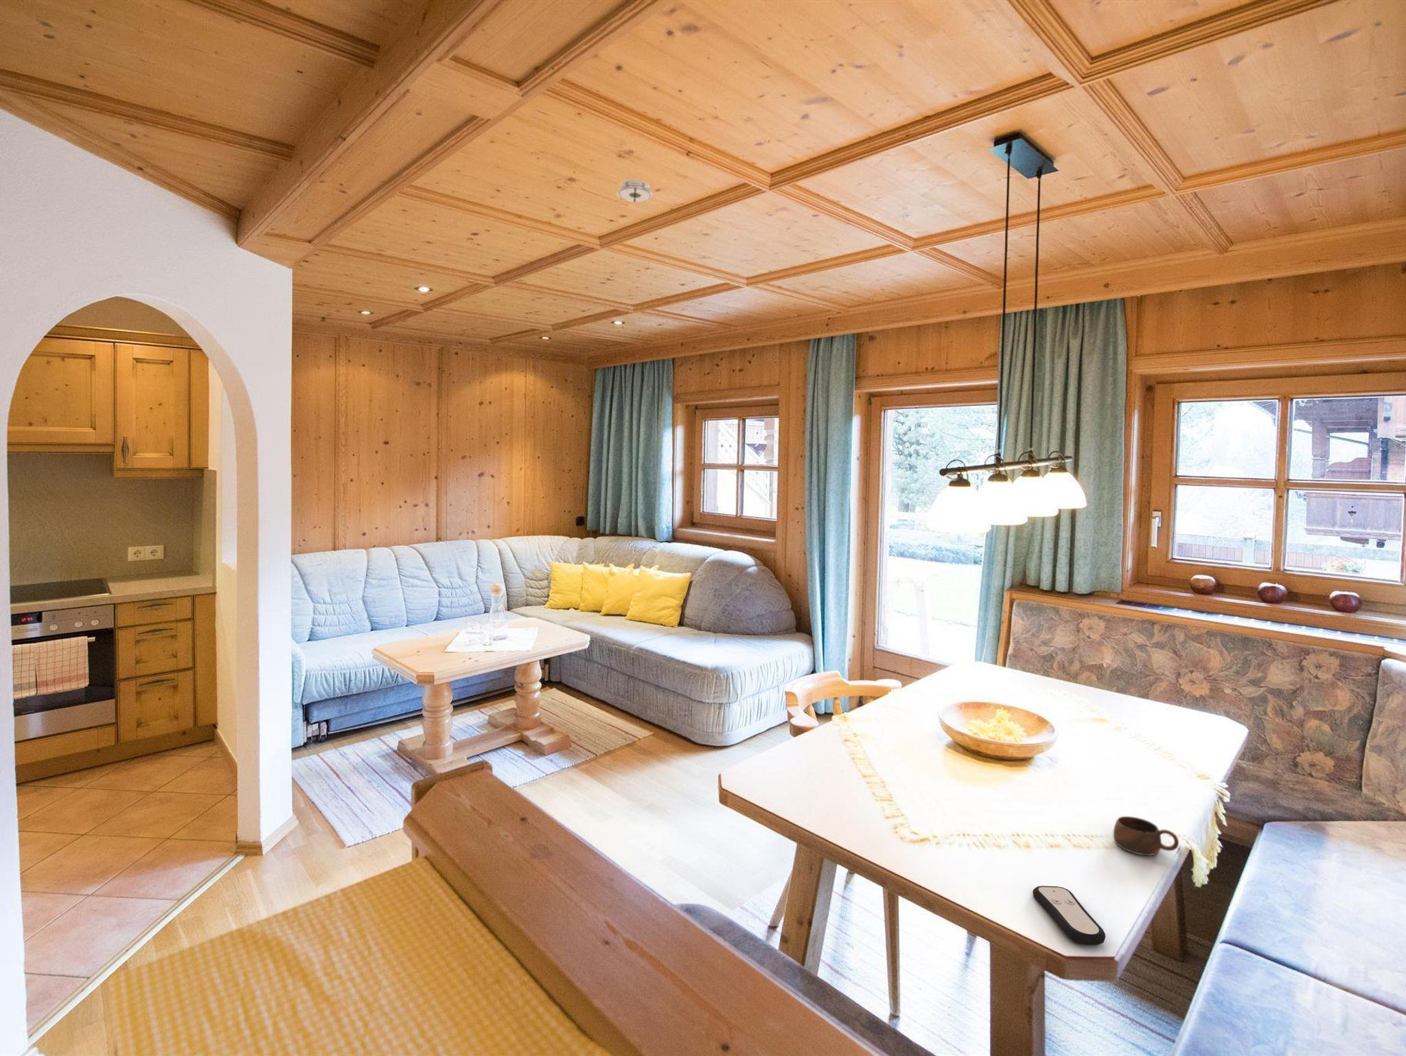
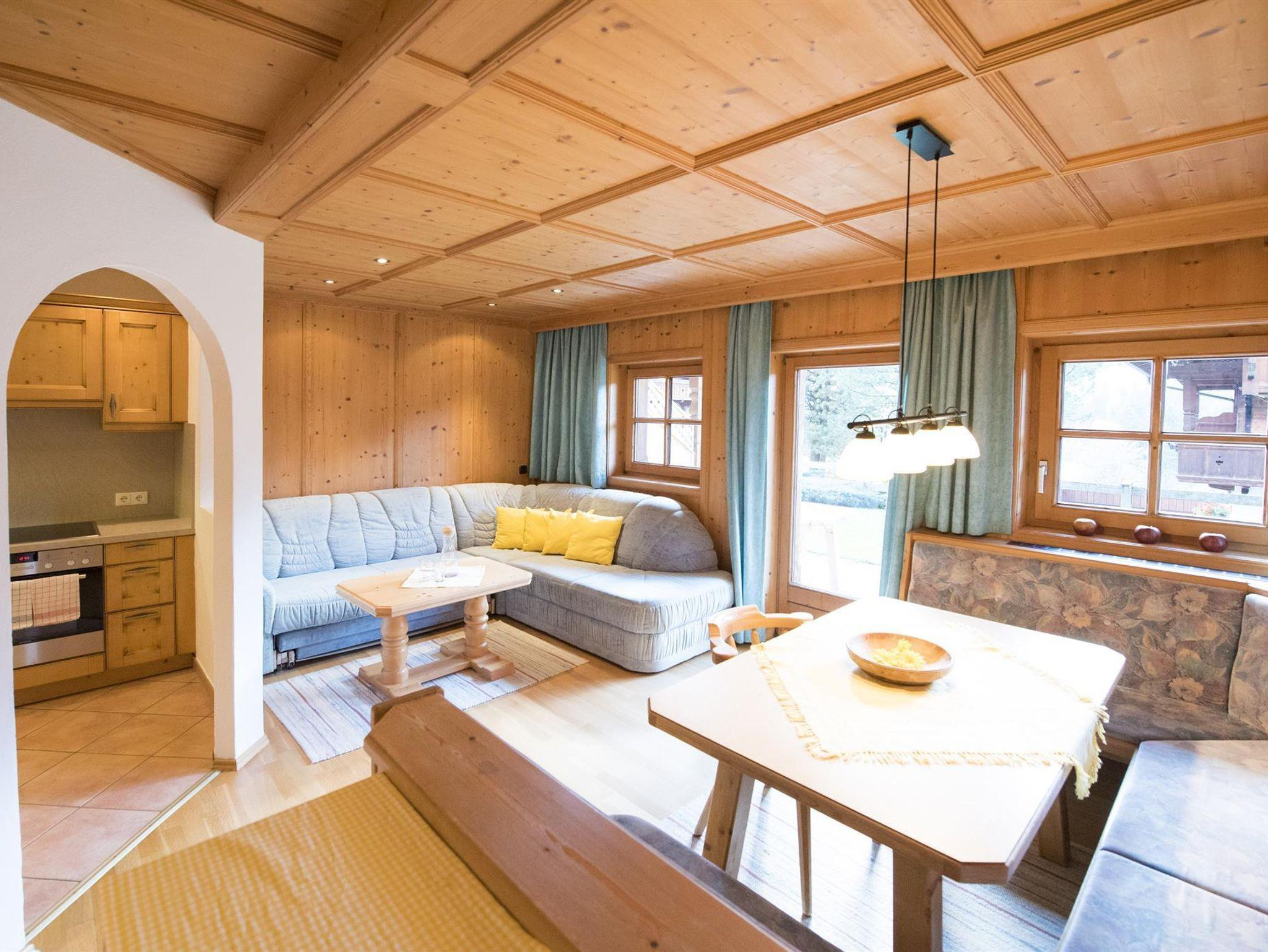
- remote control (1069, 913)
- cup (1144, 837)
- smoke detector (633, 191)
